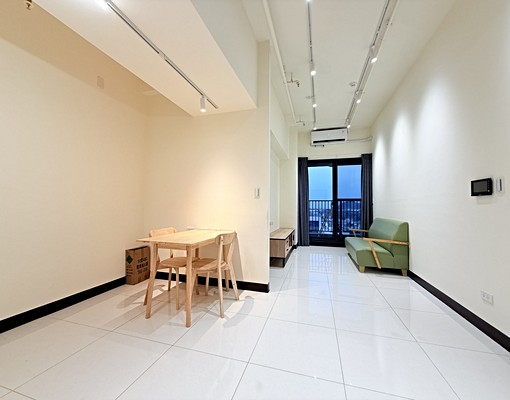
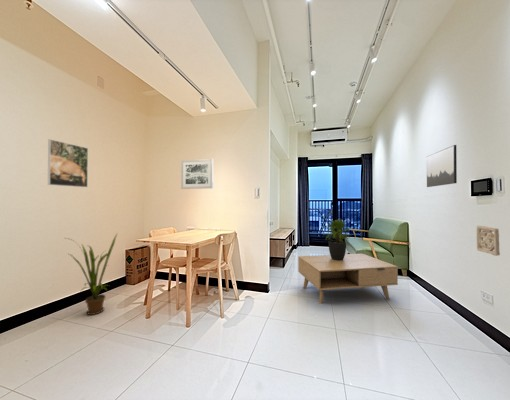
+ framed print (69, 165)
+ coffee table (344, 277)
+ wall art (196, 174)
+ house plant (90, 274)
+ potted plant (337, 238)
+ wall ornament (487, 240)
+ wall art (439, 168)
